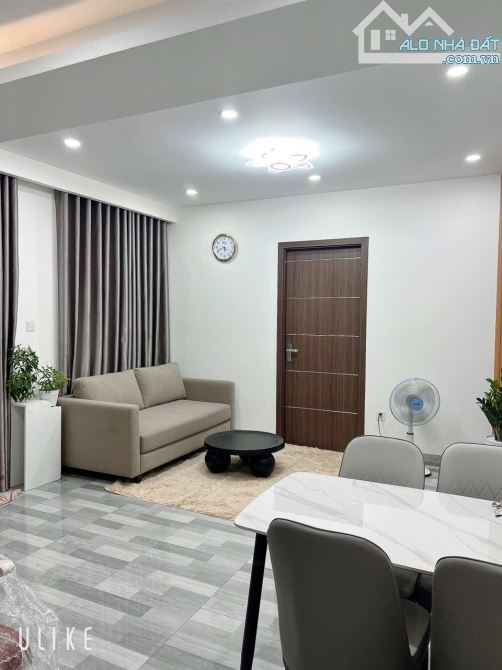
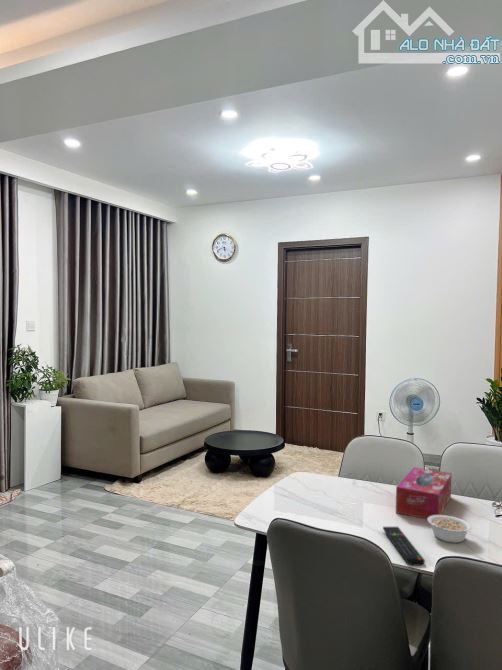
+ tissue box (424, 492)
+ remote control (402, 544)
+ legume (450, 528)
